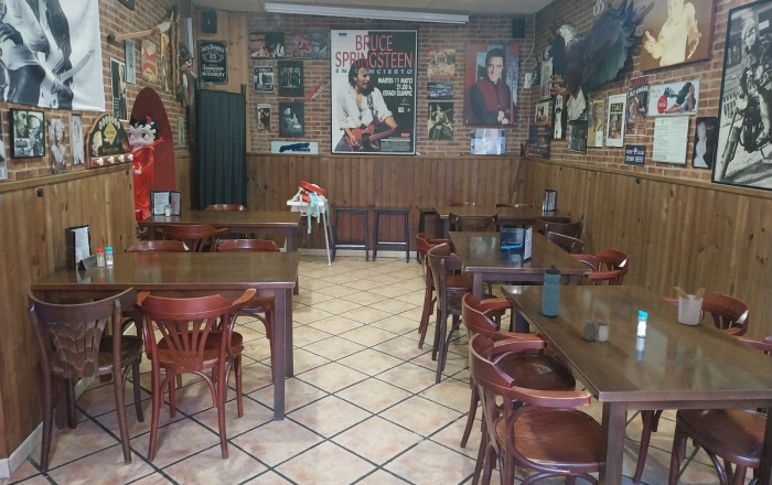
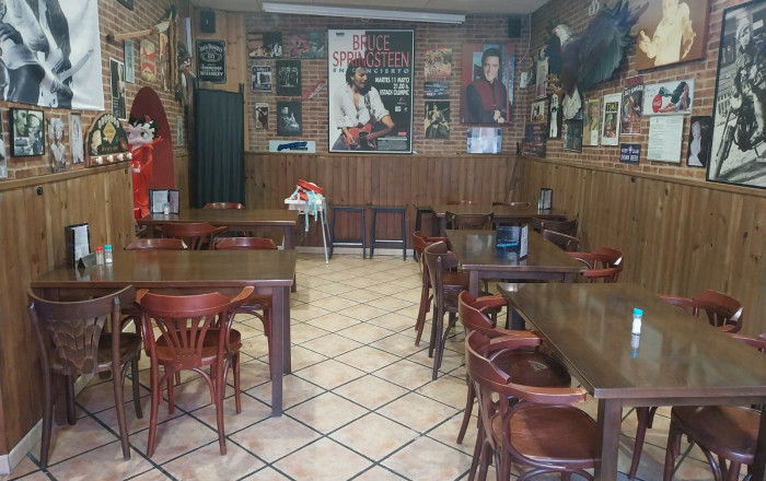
- utensil holder (686, 303)
- salt and pepper shaker (596, 330)
- water bottle (551, 289)
